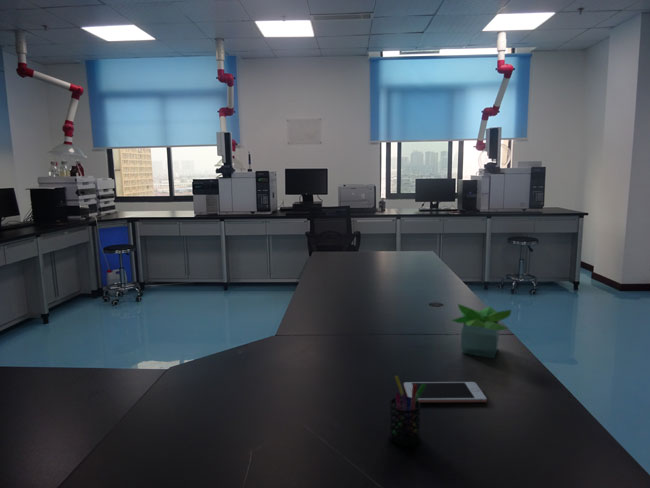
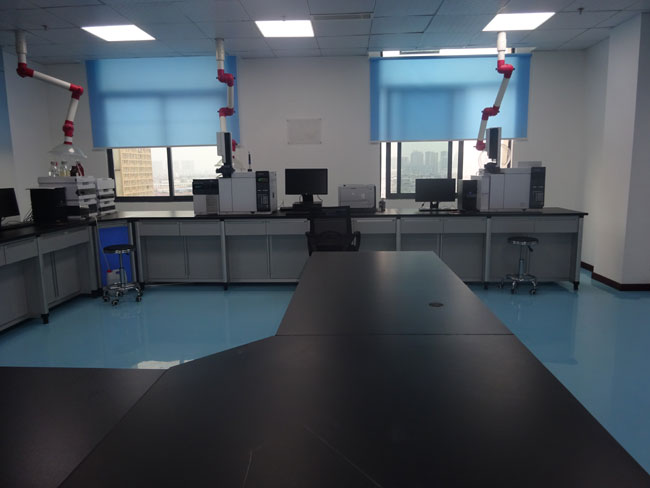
- cell phone (443, 392)
- potted plant (480, 328)
- pen holder (408, 408)
